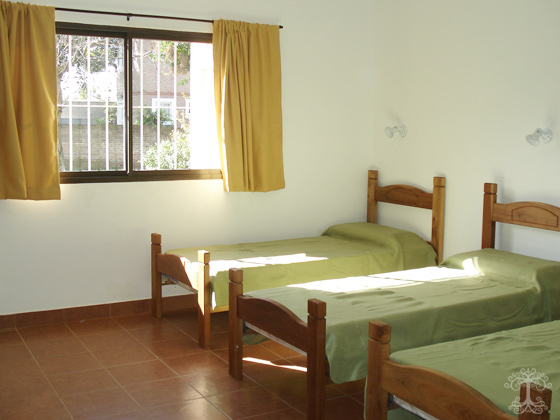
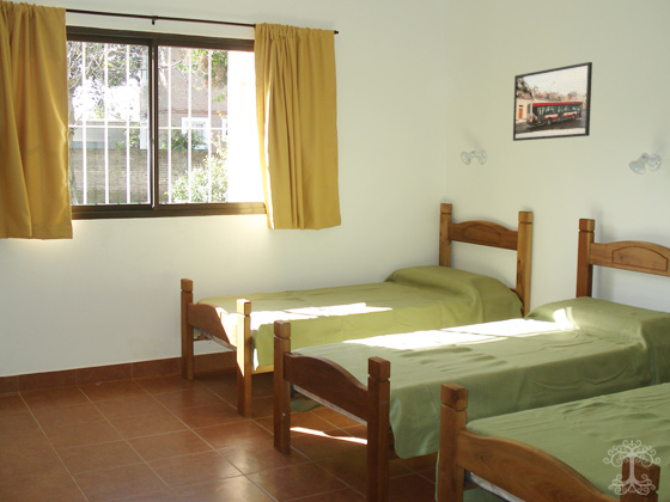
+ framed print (549, 104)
